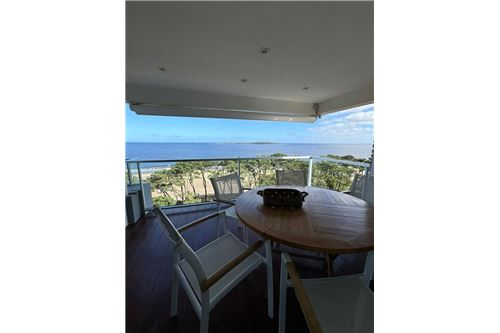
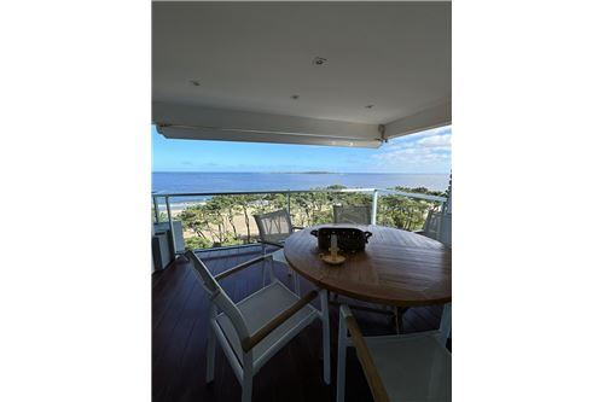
+ candle (331, 247)
